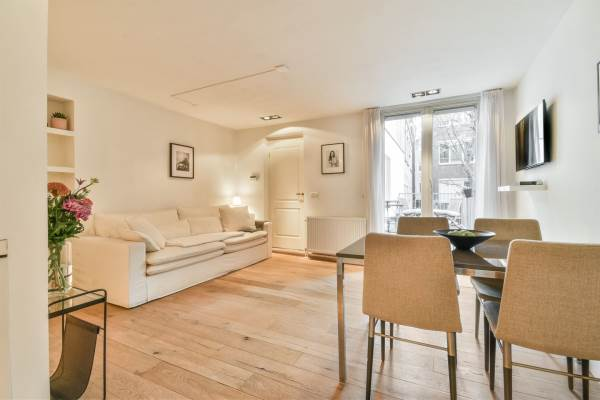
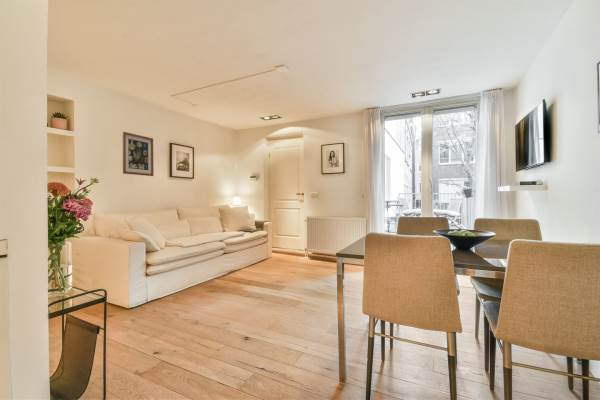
+ wall art (138, 155)
